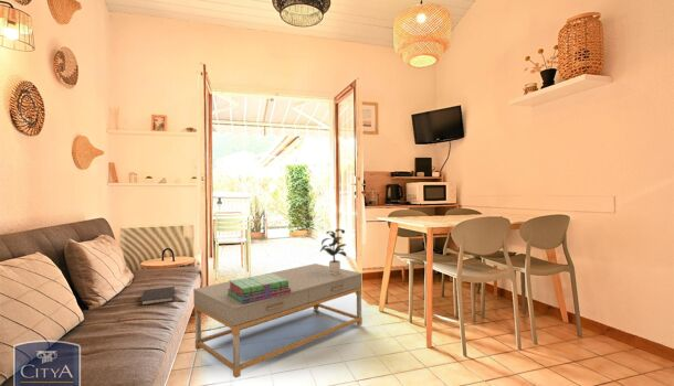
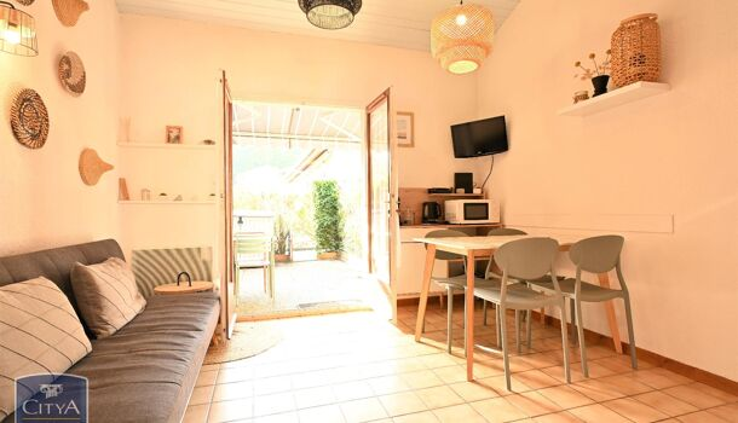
- coffee table (285, 308)
- potted plant (330, 250)
- stack of books (259, 287)
- diary (158, 294)
